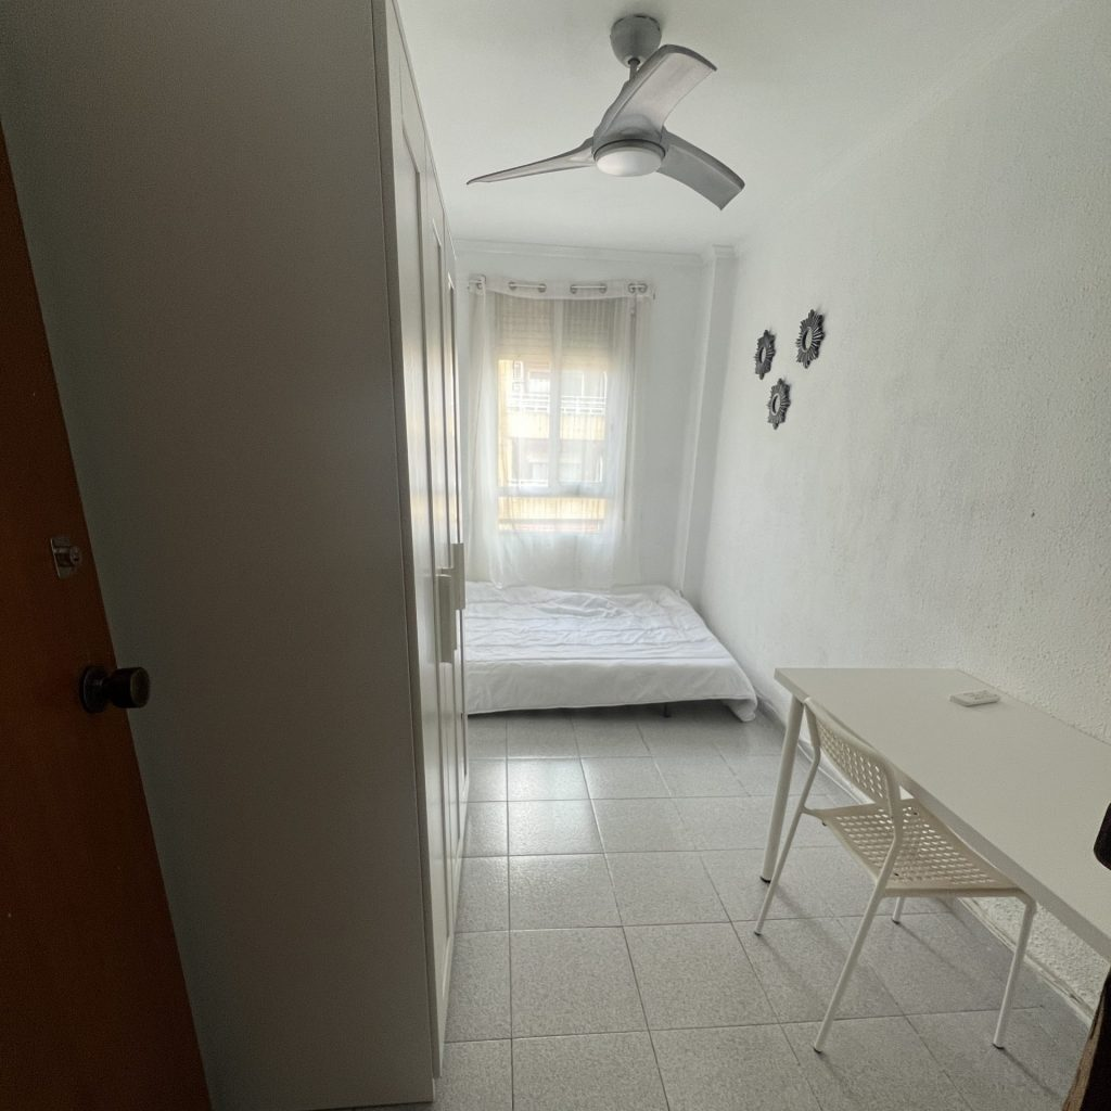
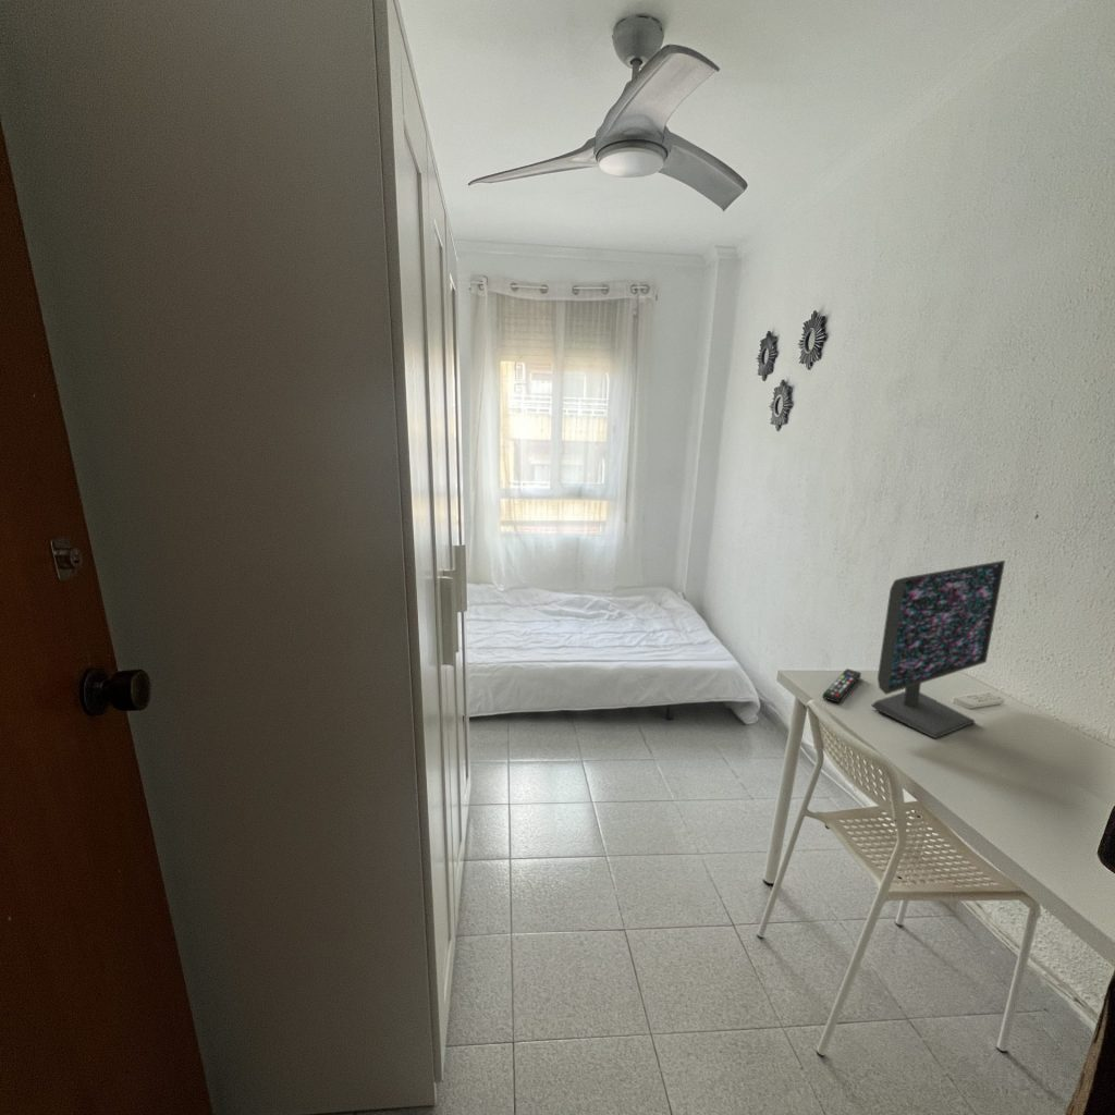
+ remote control (842, 684)
+ computer monitor (938, 644)
